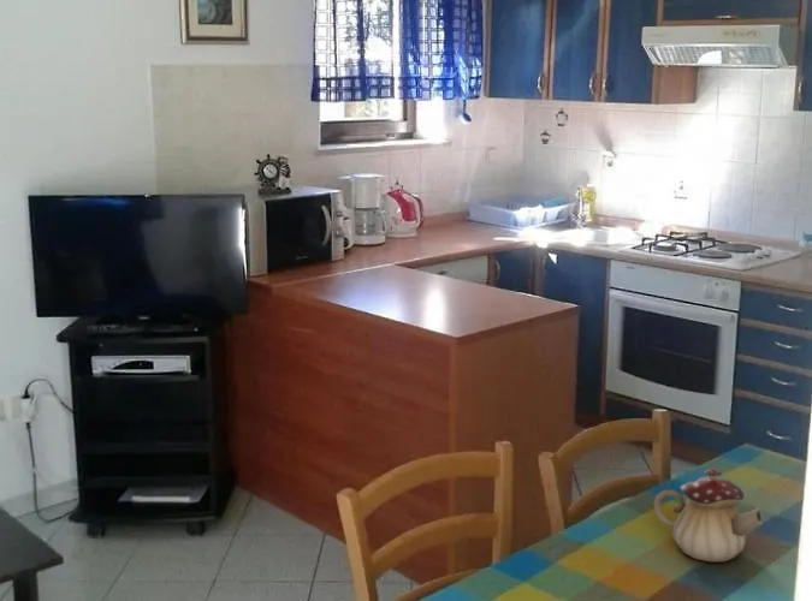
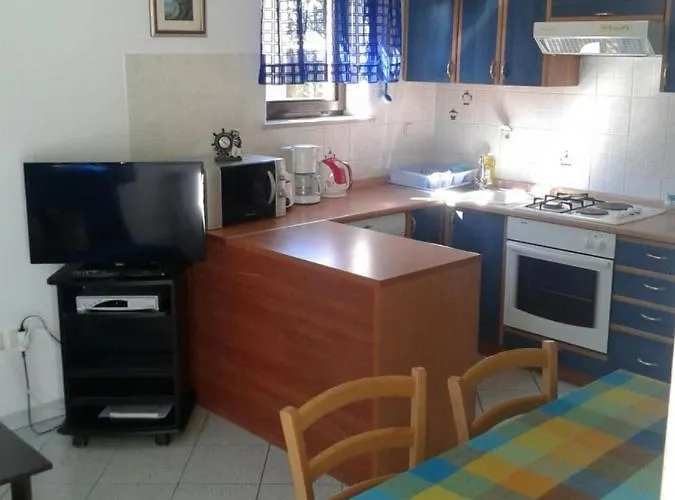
- teapot (705, 507)
